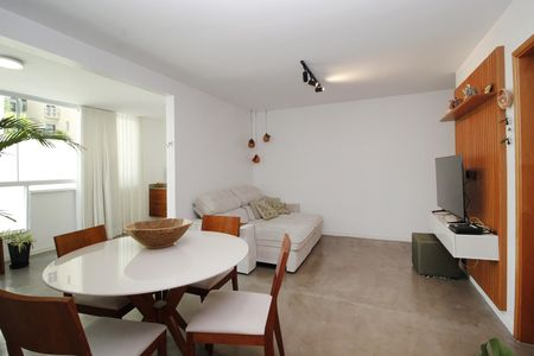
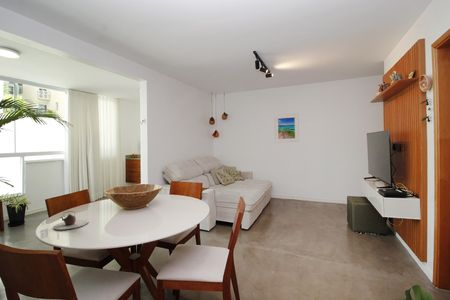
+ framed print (286, 128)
+ teapot (71, 217)
